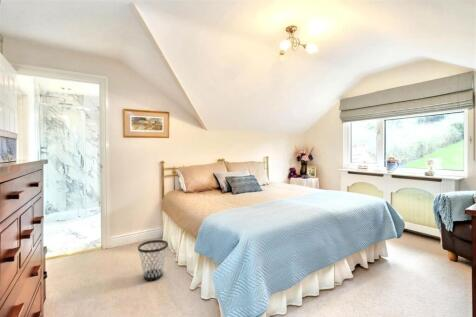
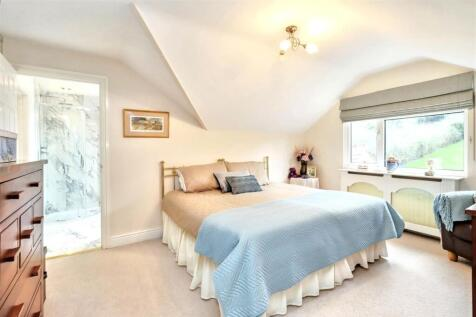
- wastebasket (153, 261)
